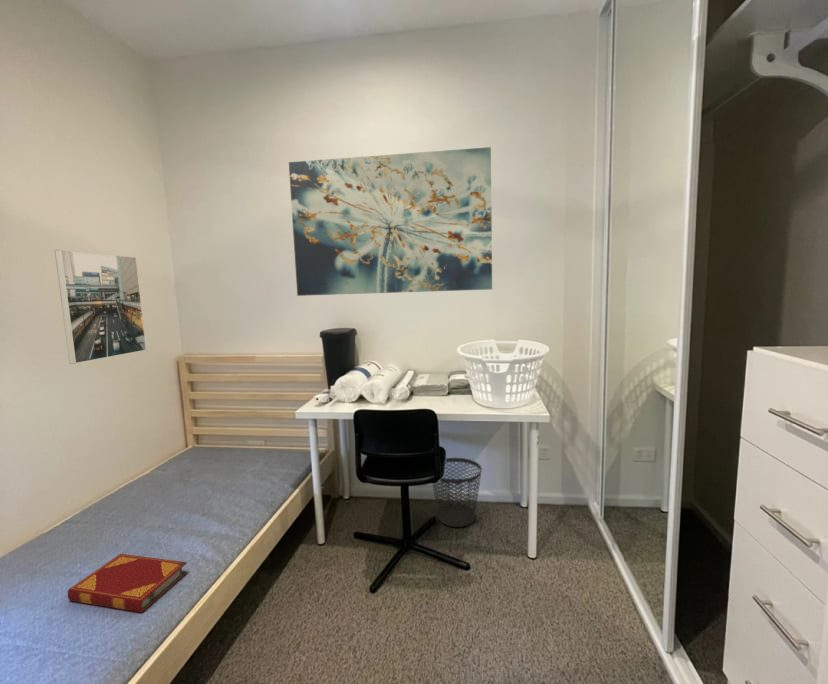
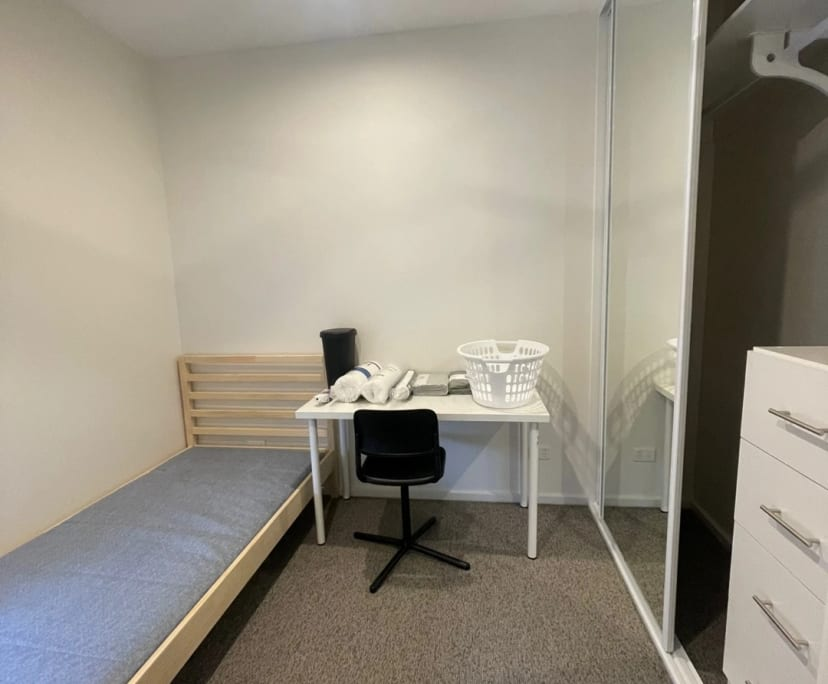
- hardback book (130, 581)
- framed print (105, 305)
- wastebasket (455, 493)
- wall art (389, 225)
